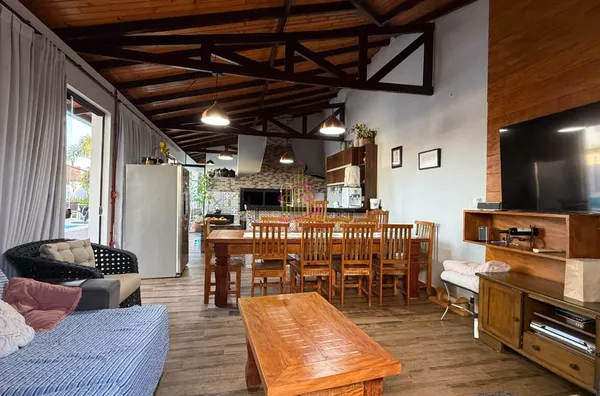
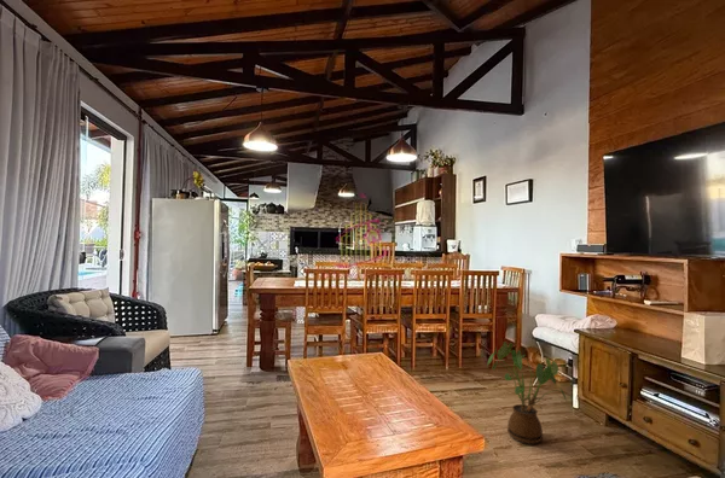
+ house plant (523, 390)
